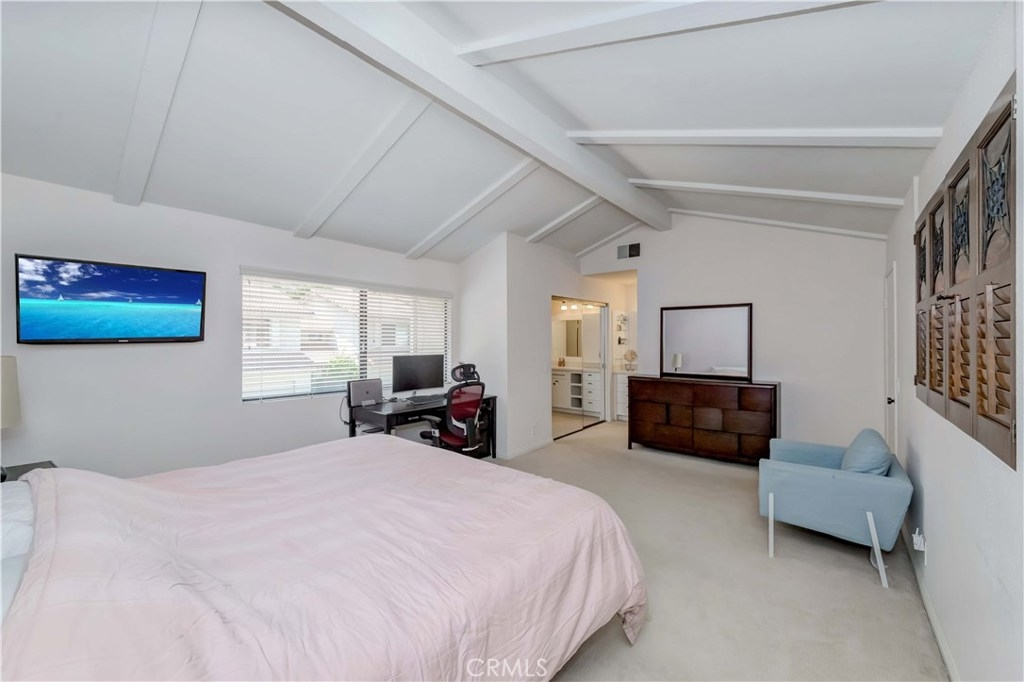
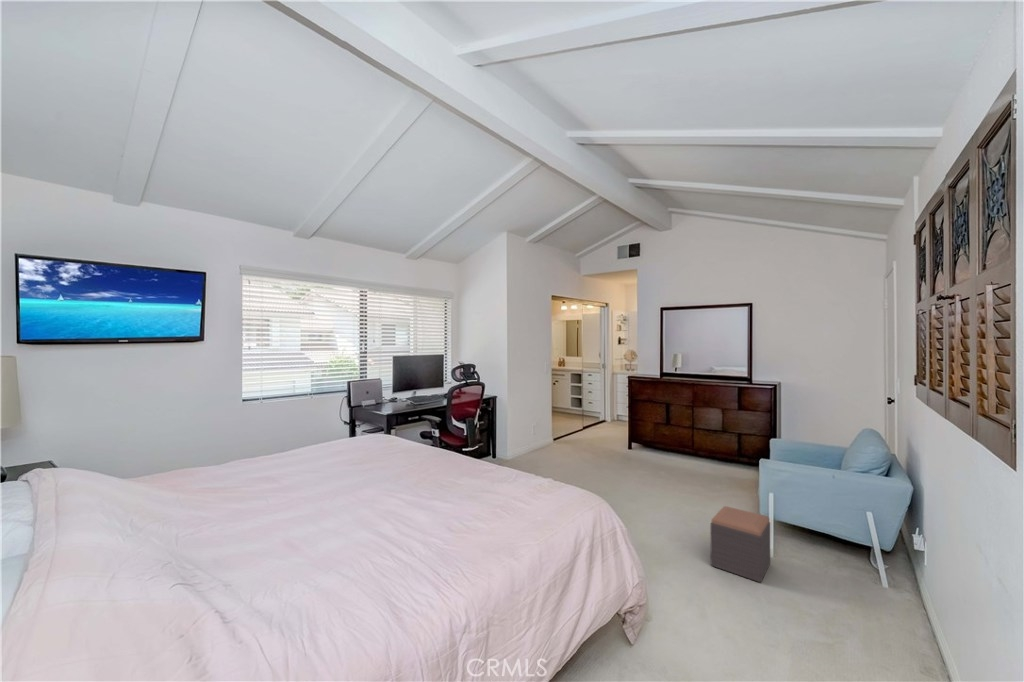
+ footstool (740, 540)
